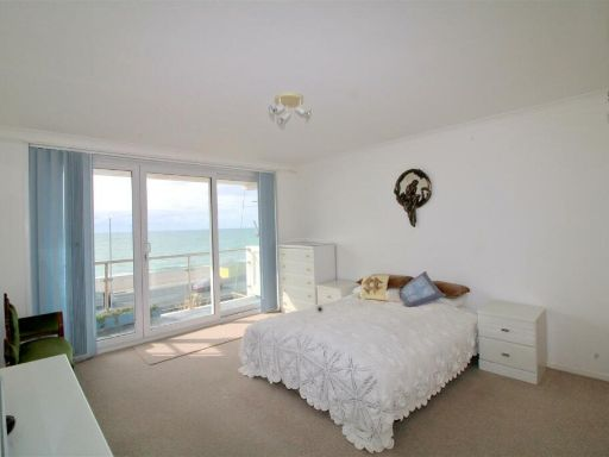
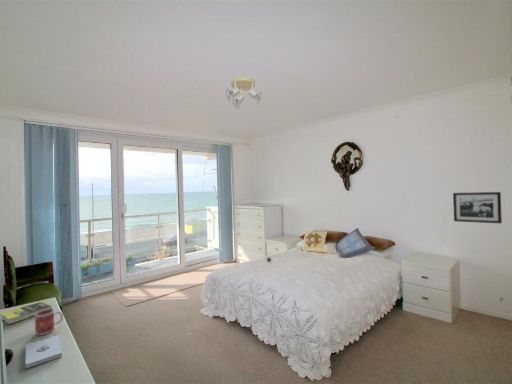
+ mug (49, 320)
+ notepad (43, 350)
+ picture frame (476, 207)
+ book (27, 311)
